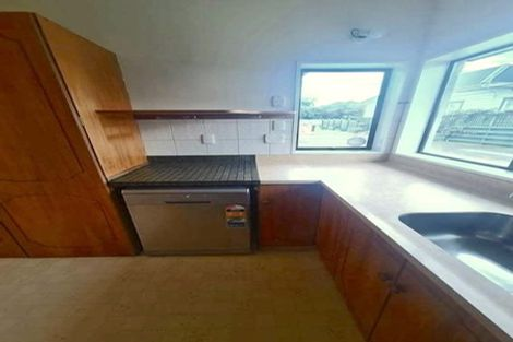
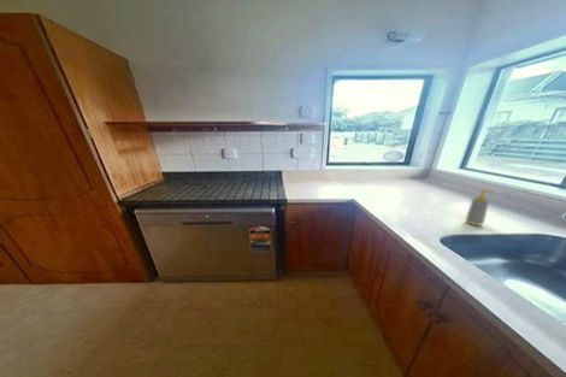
+ soap bottle (478, 206)
